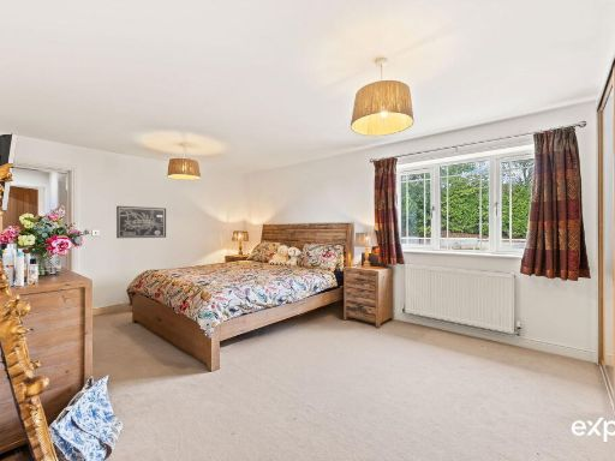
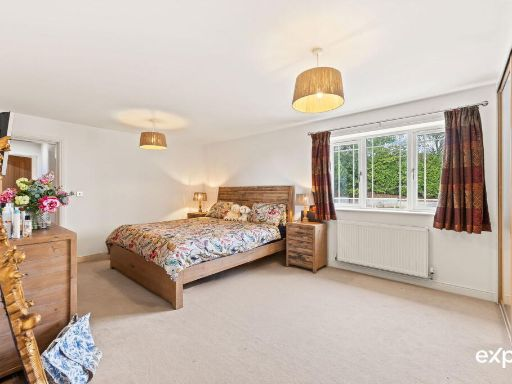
- wall art (142, 222)
